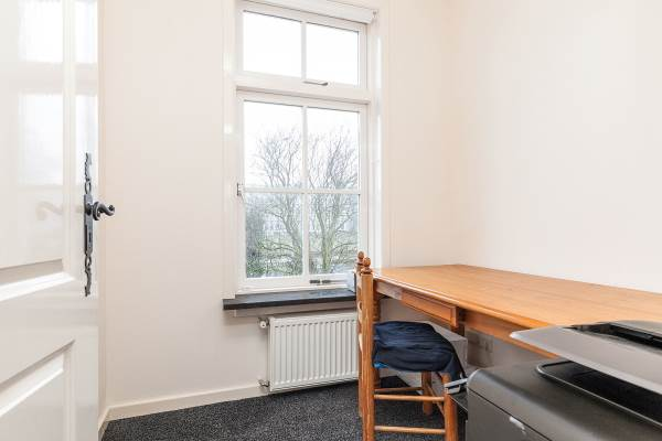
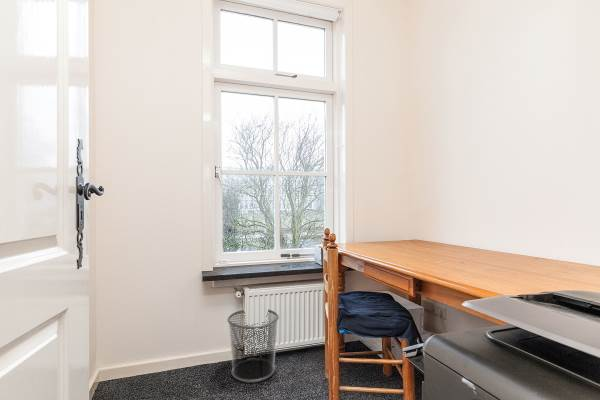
+ waste bin (253, 343)
